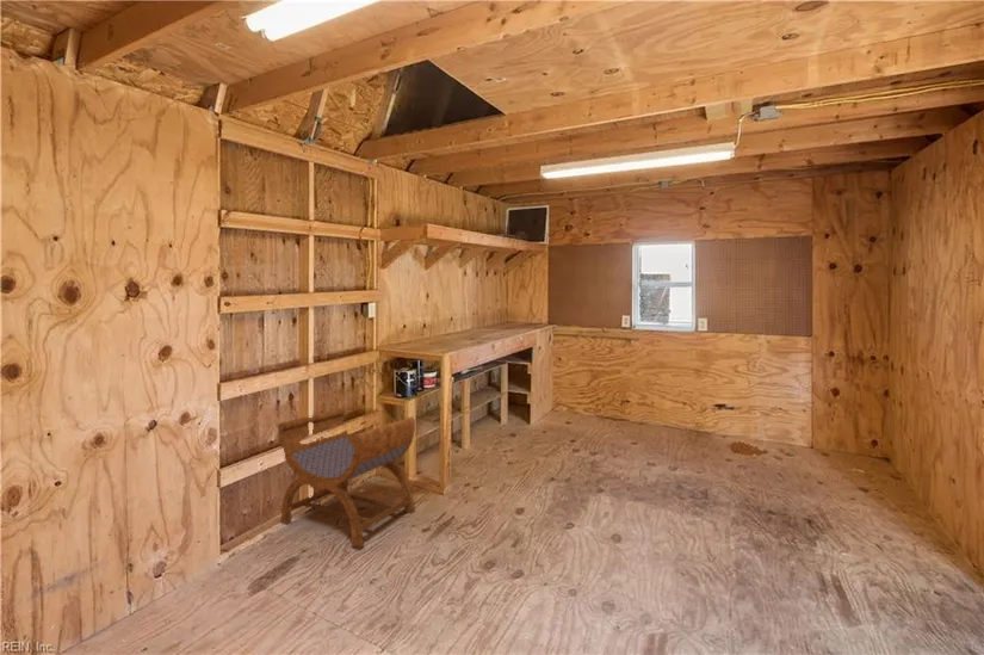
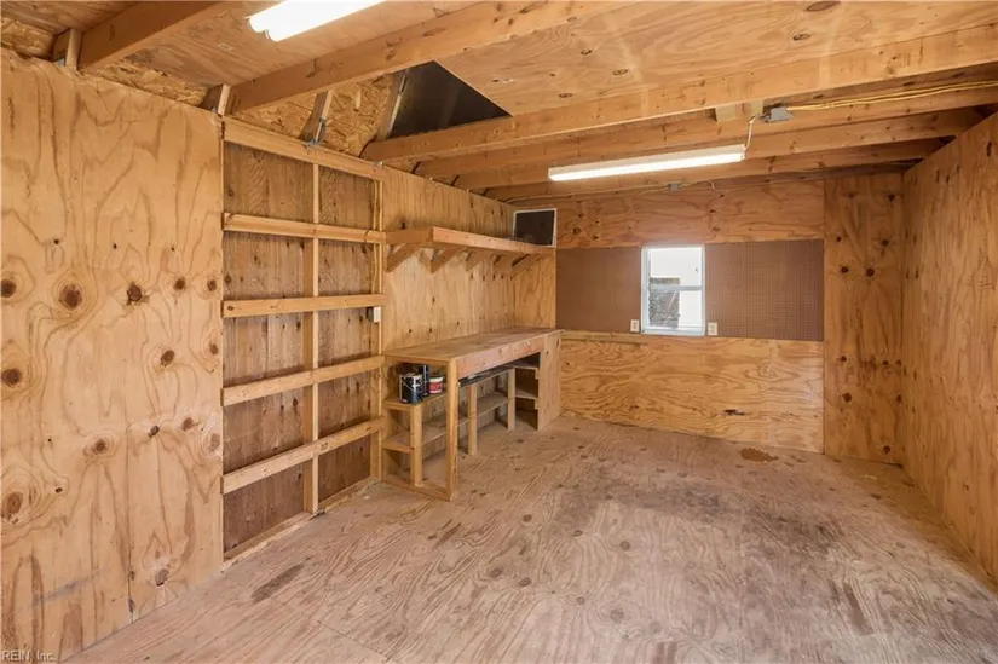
- stool (348, 468)
